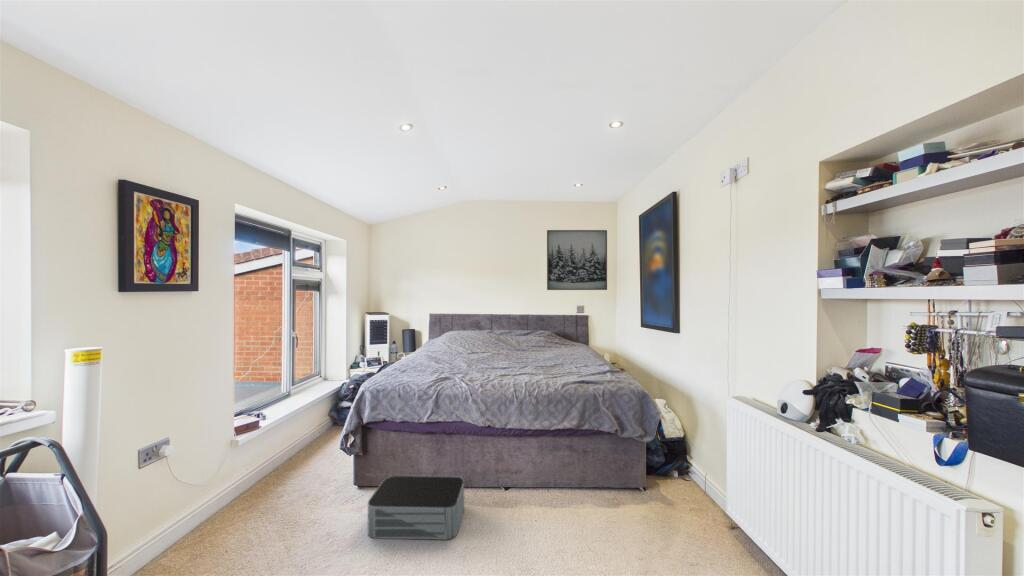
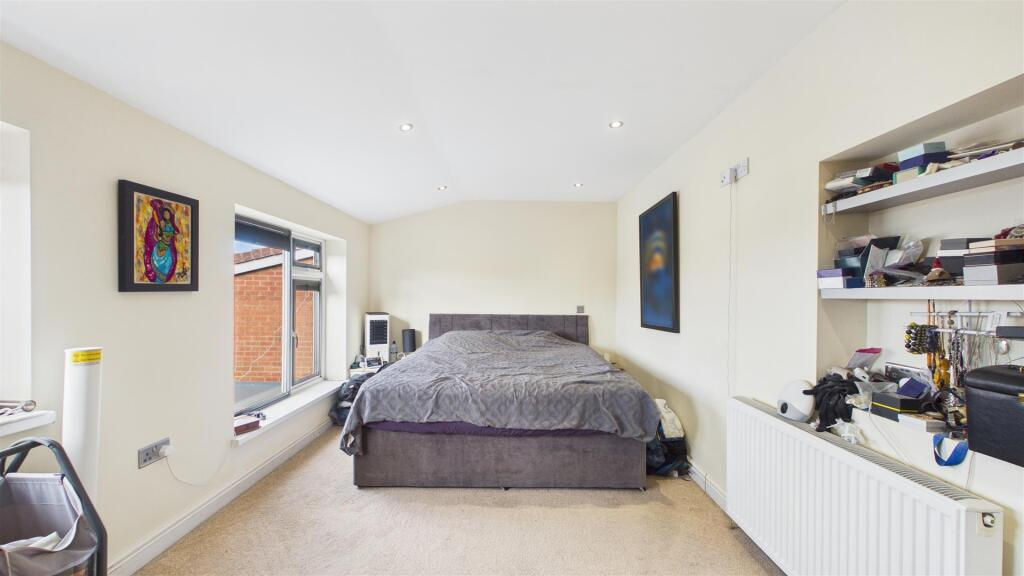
- wall art (576, 260)
- storage bin (418, 505)
